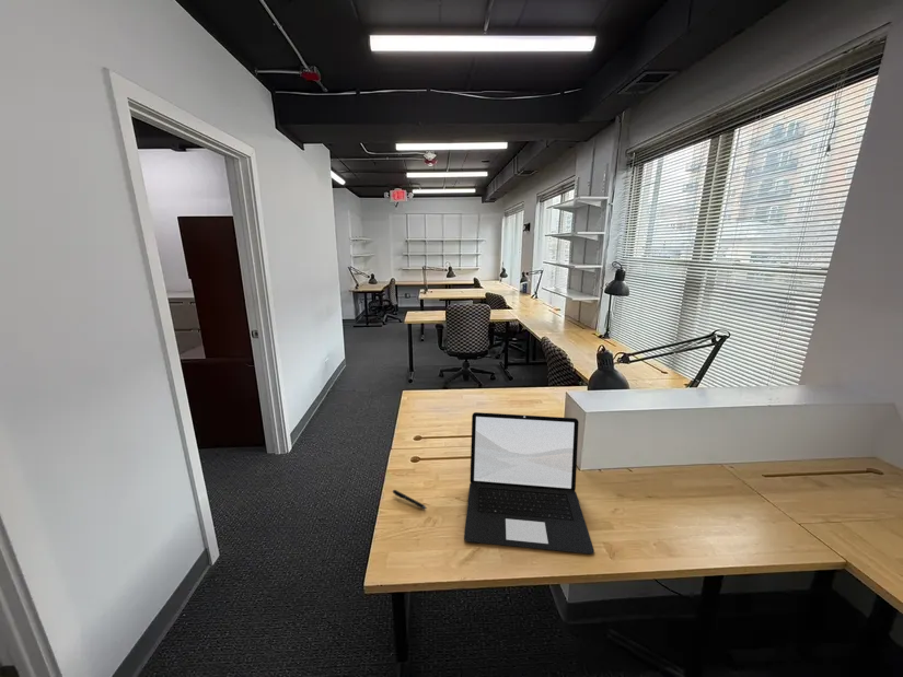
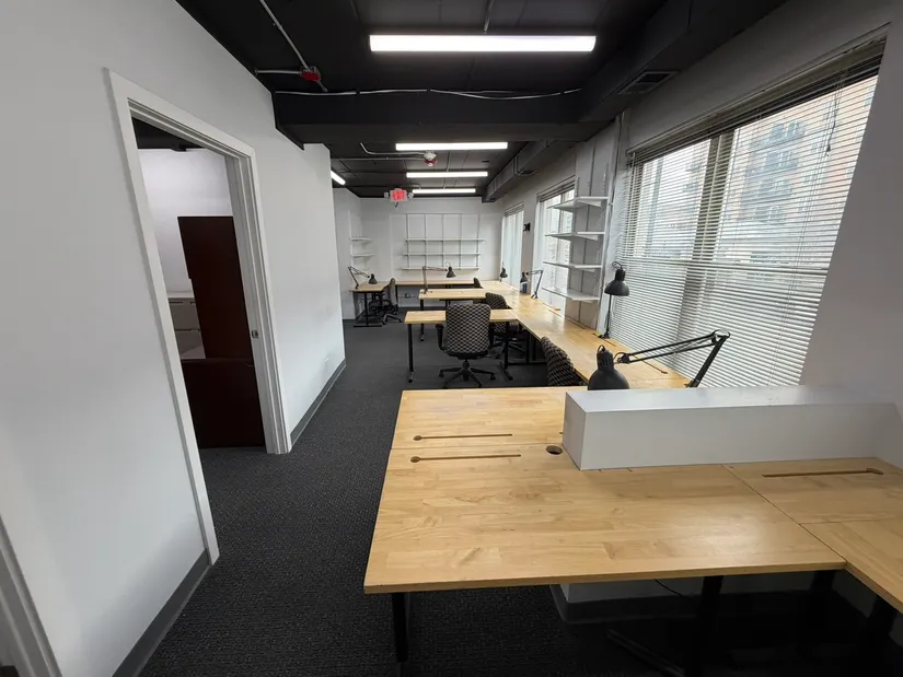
- laptop (525, 475)
- pen (409, 499)
